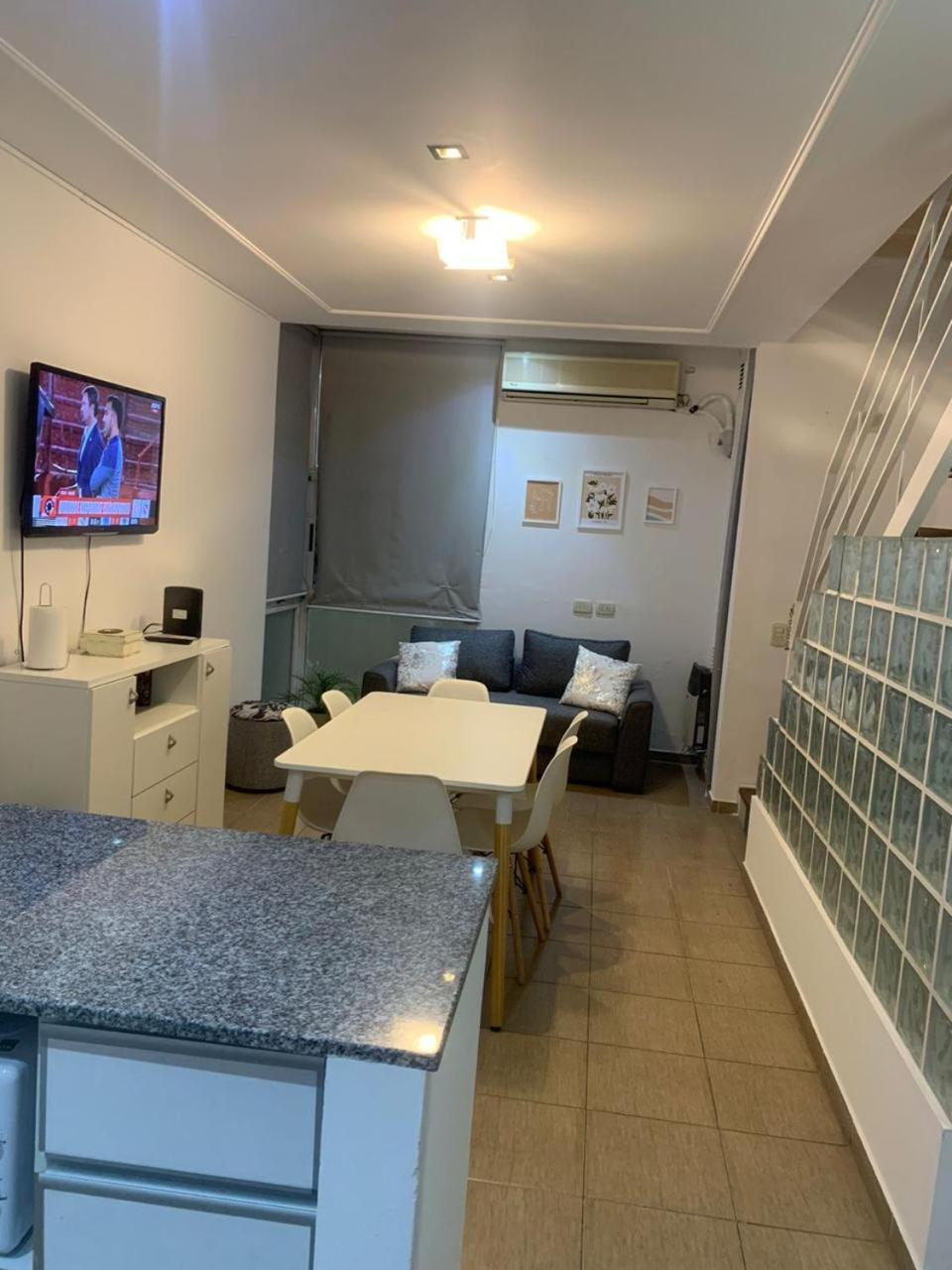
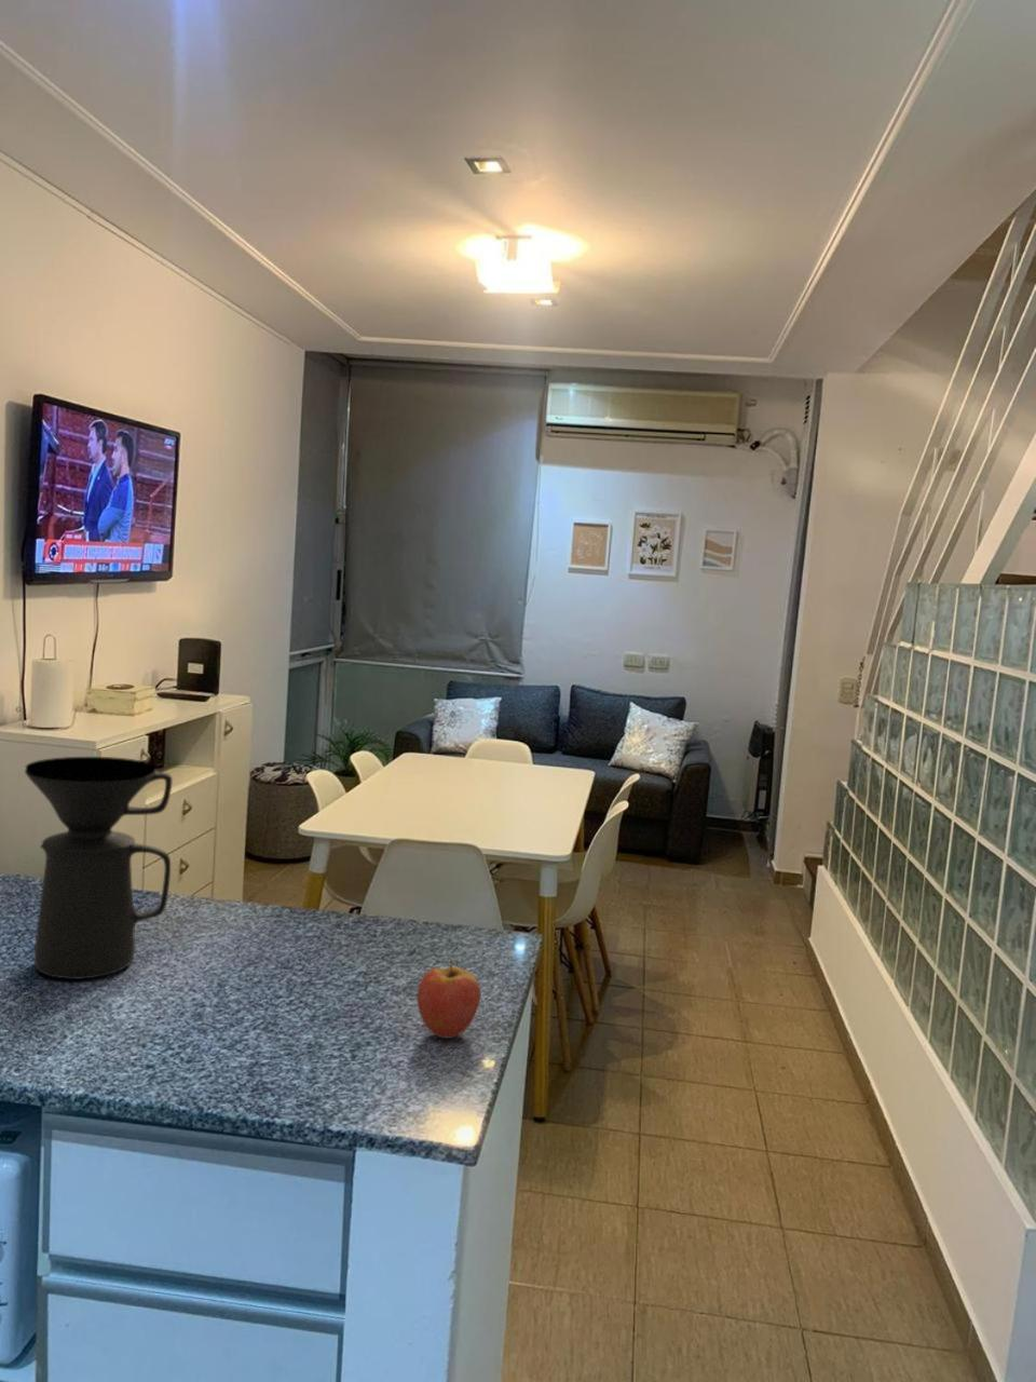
+ fruit (449, 995)
+ coffee maker (88, 866)
